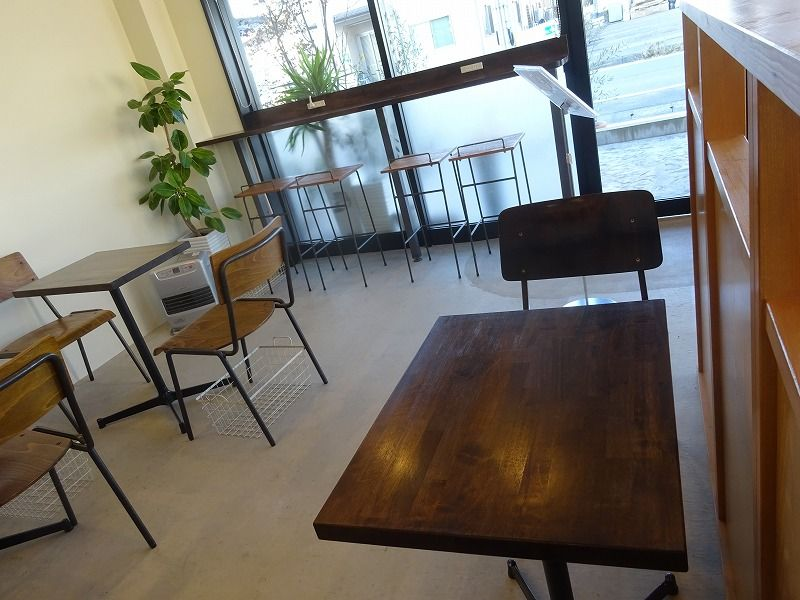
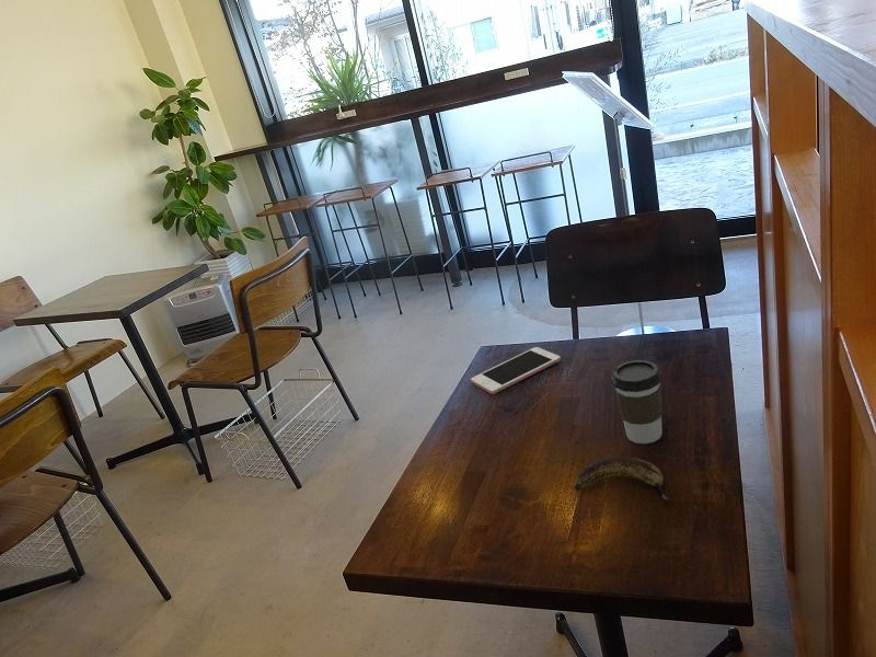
+ coffee cup (639, 403)
+ cell phone (516, 369)
+ banana (619, 475)
